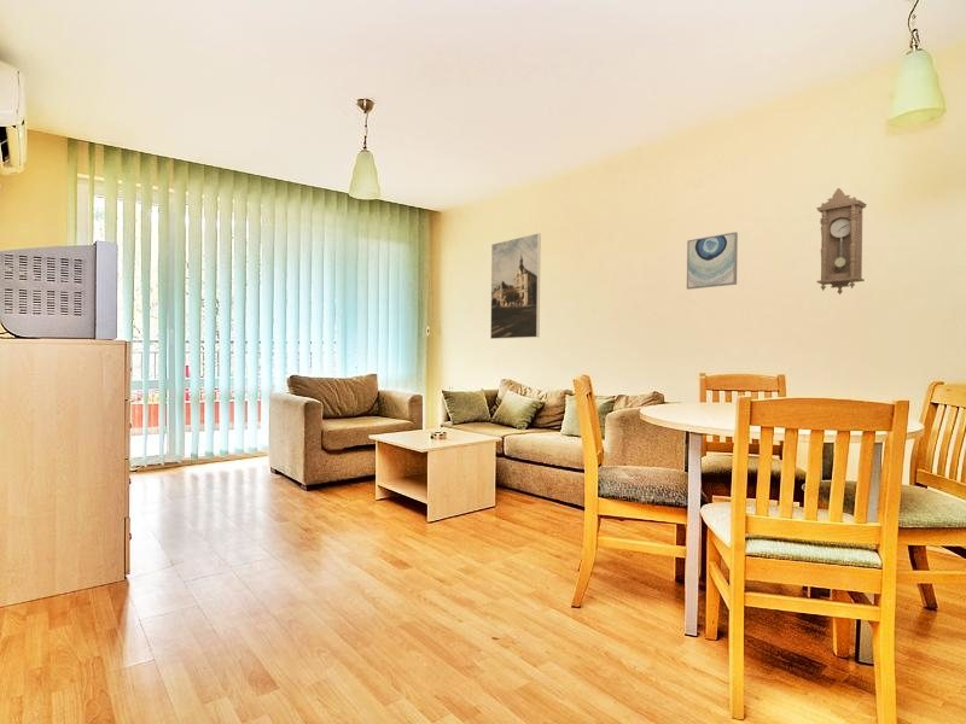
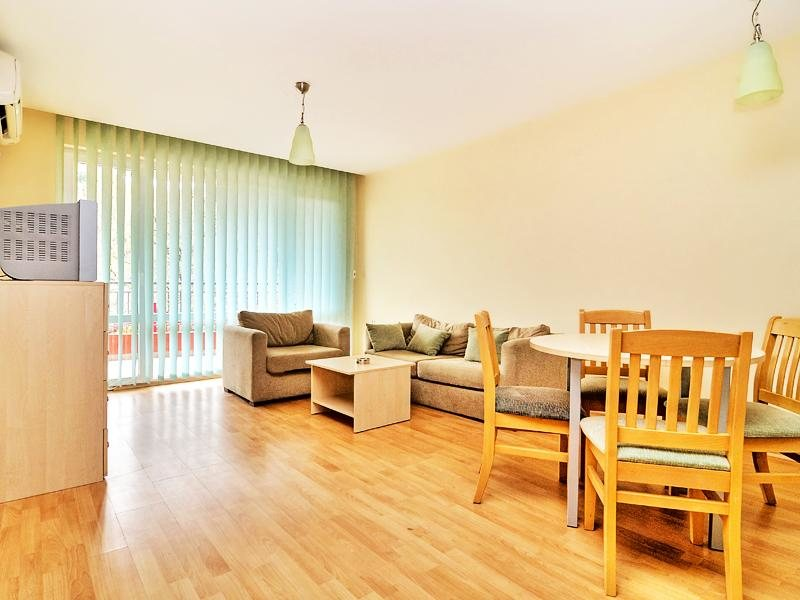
- pendulum clock (840, 241)
- wall art (710, 261)
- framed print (513, 288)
